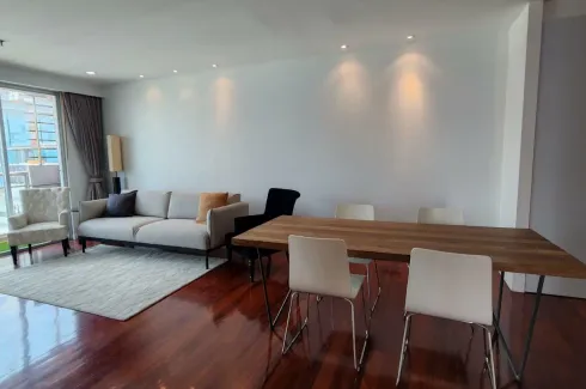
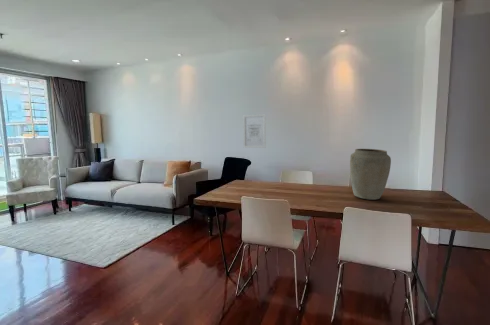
+ vase (369, 173)
+ wall art (254, 131)
